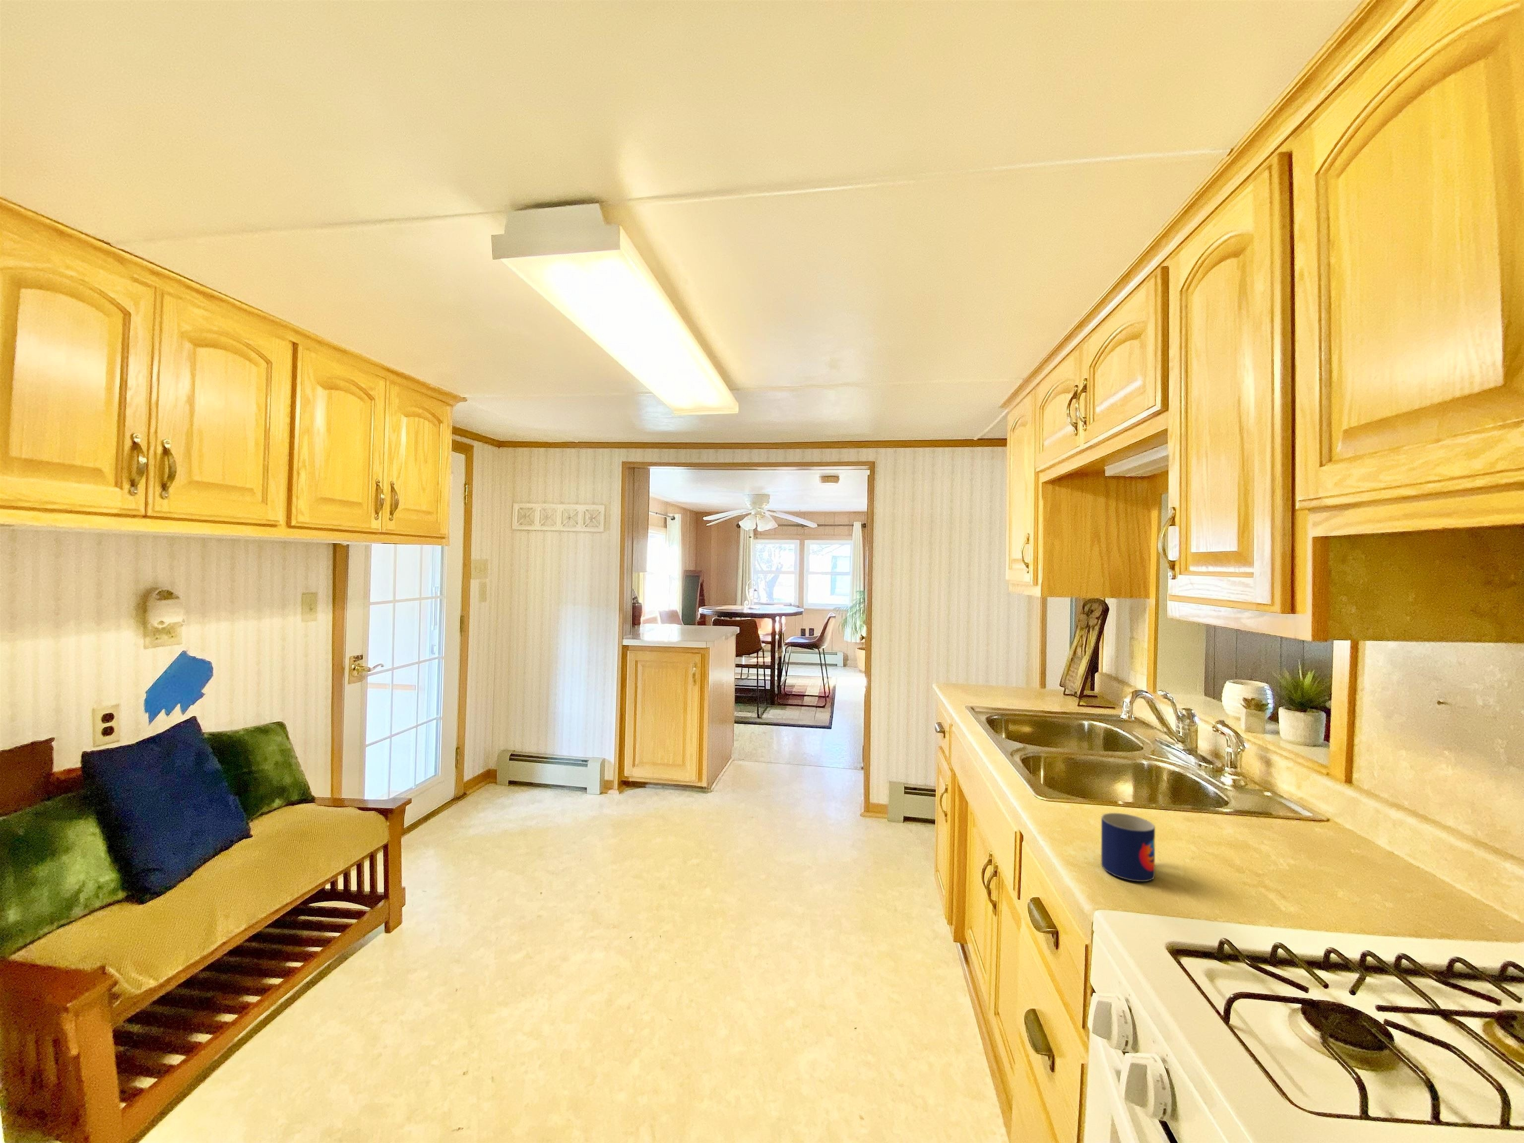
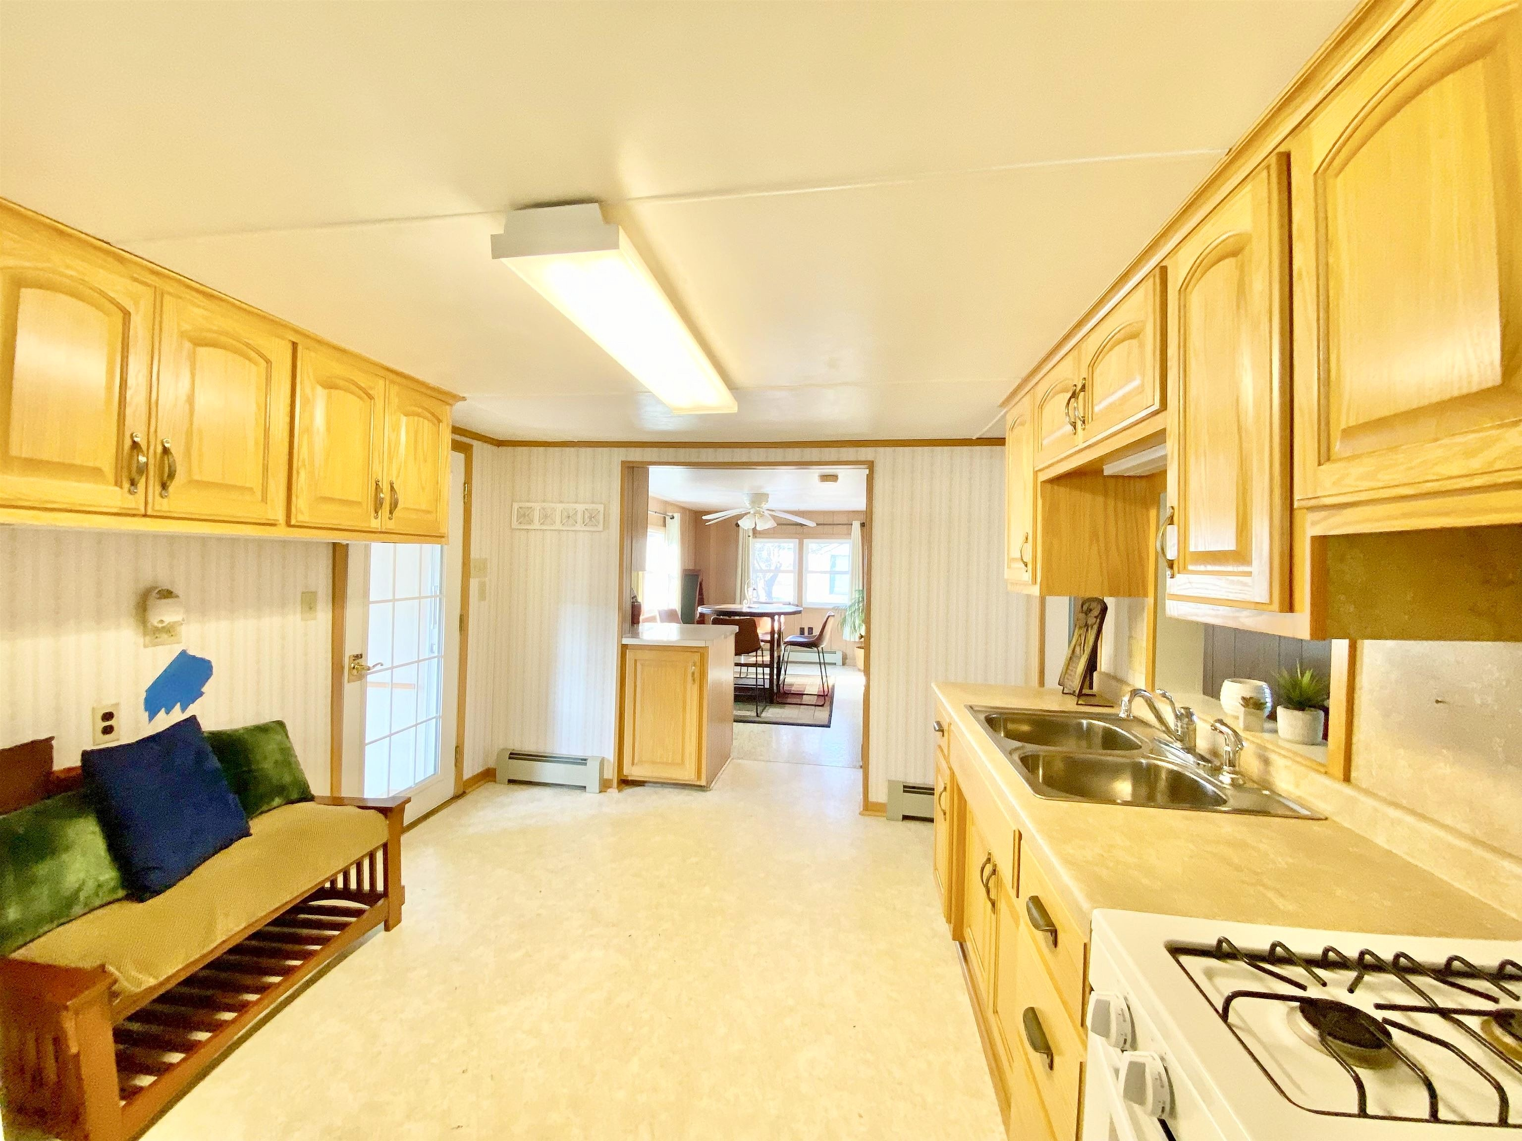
- mug (1132, 843)
